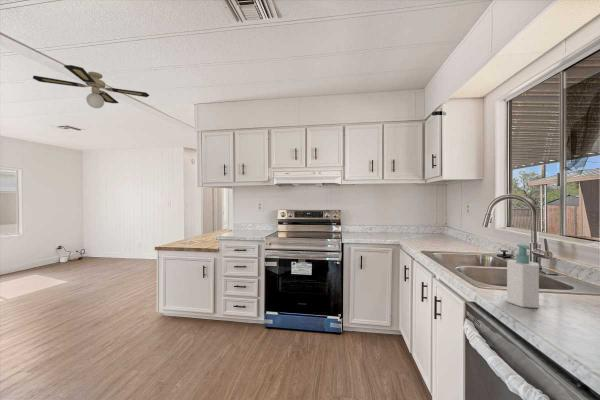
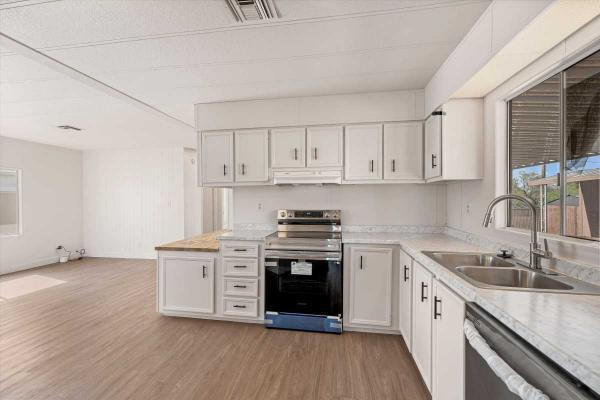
- ceiling fan (95, 91)
- soap bottle (522, 274)
